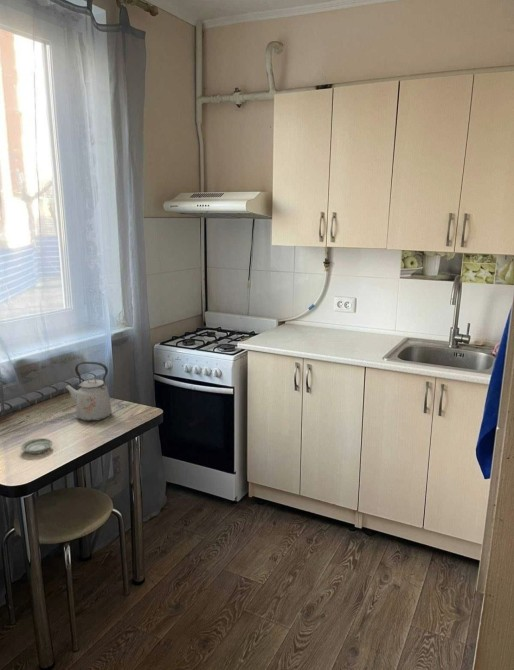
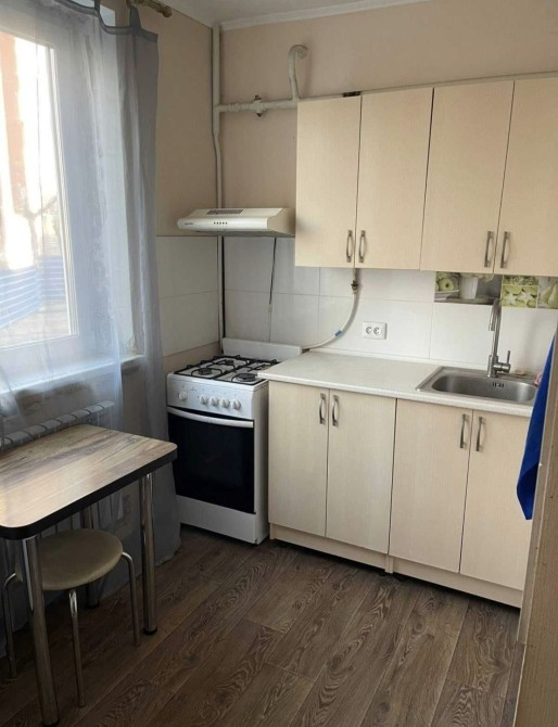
- saucer (37, 447)
- kettle (86, 389)
